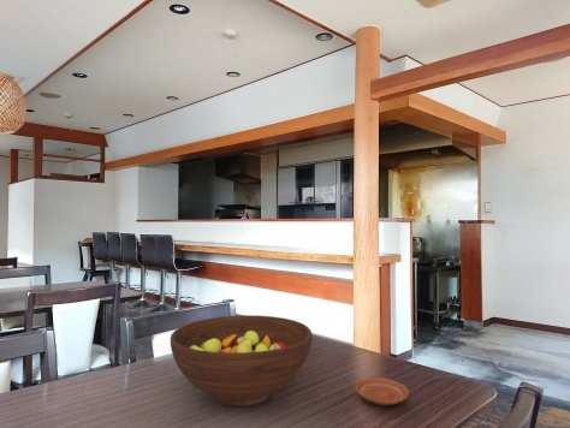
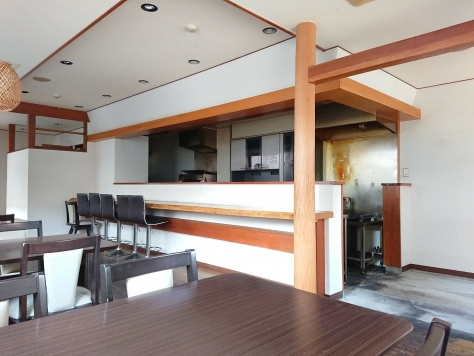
- plate (381, 393)
- fruit bowl (242, 363)
